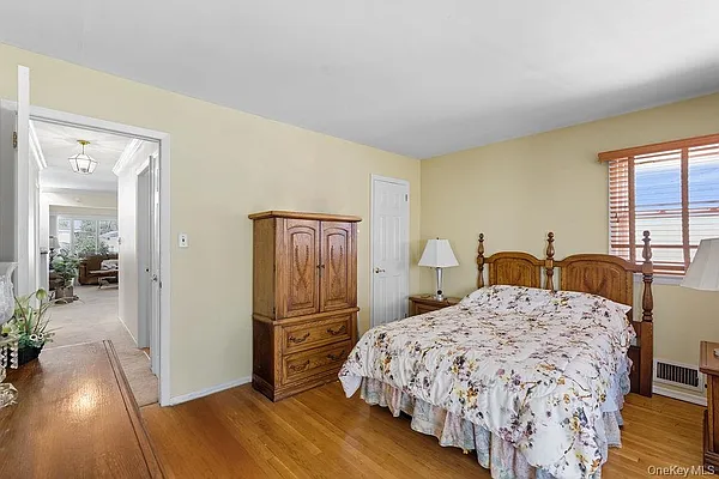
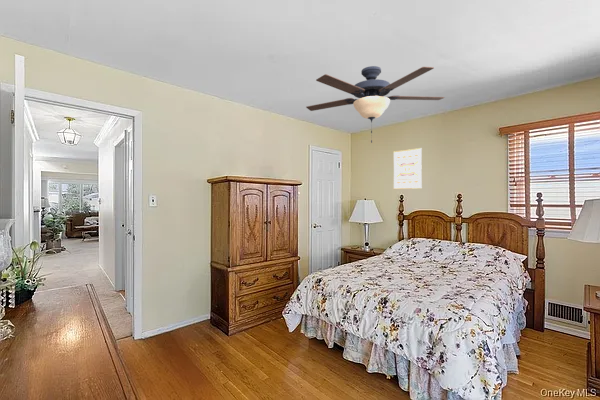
+ wall art (407, 169)
+ ceiling fan (371, 107)
